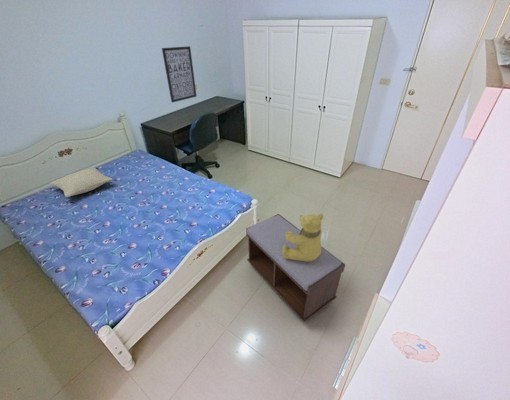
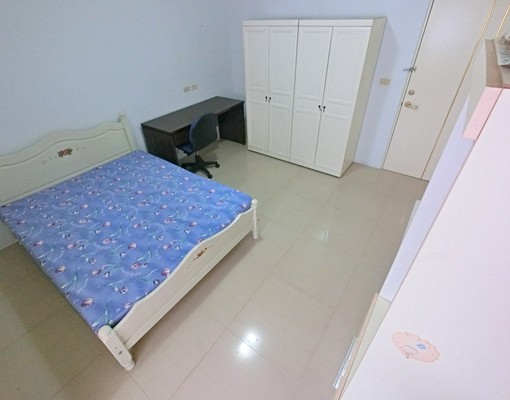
- teddy bear (306, 236)
- bench (289, 263)
- wall art (180, 74)
- pillow (81, 181)
